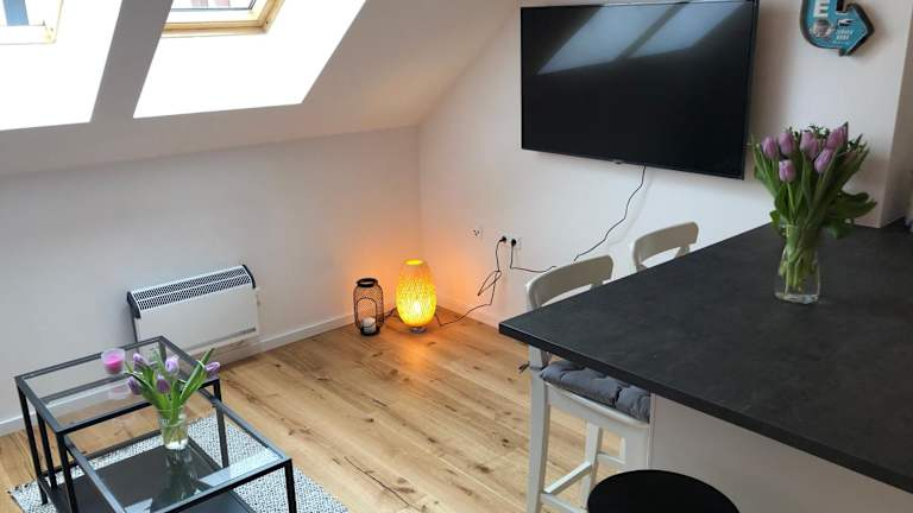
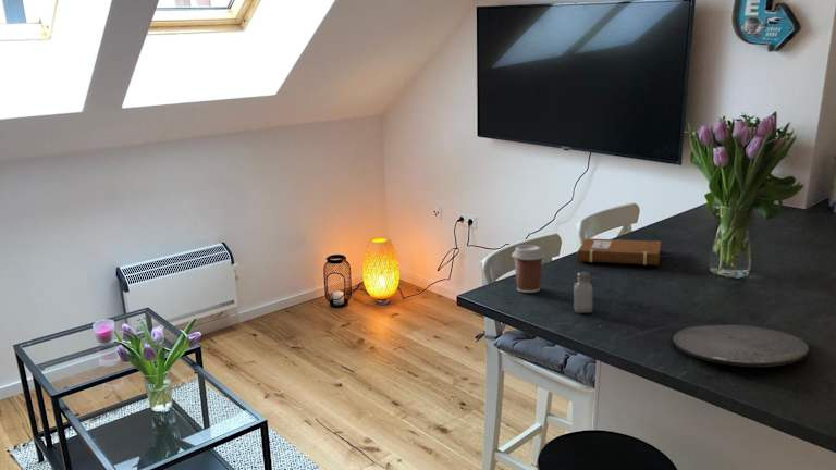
+ coffee cup (528, 269)
+ notebook (617, 250)
+ plate (738, 343)
+ saltshaker (582, 292)
